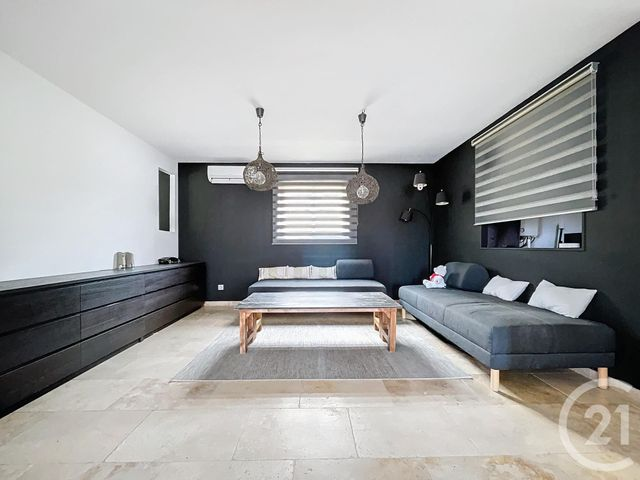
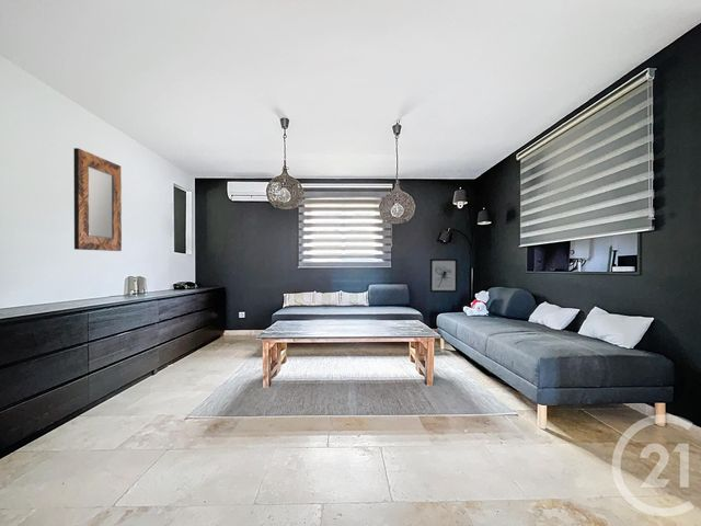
+ wall art (444, 275)
+ home mirror (100, 204)
